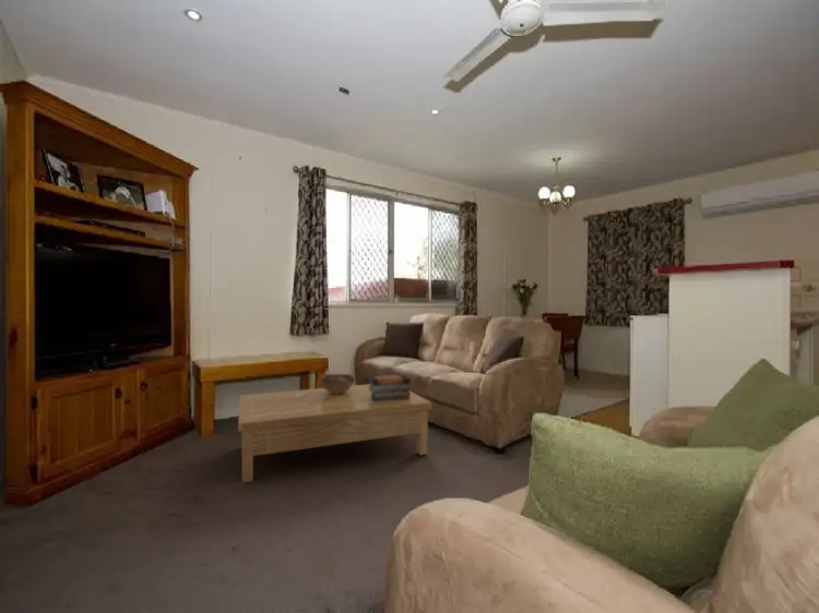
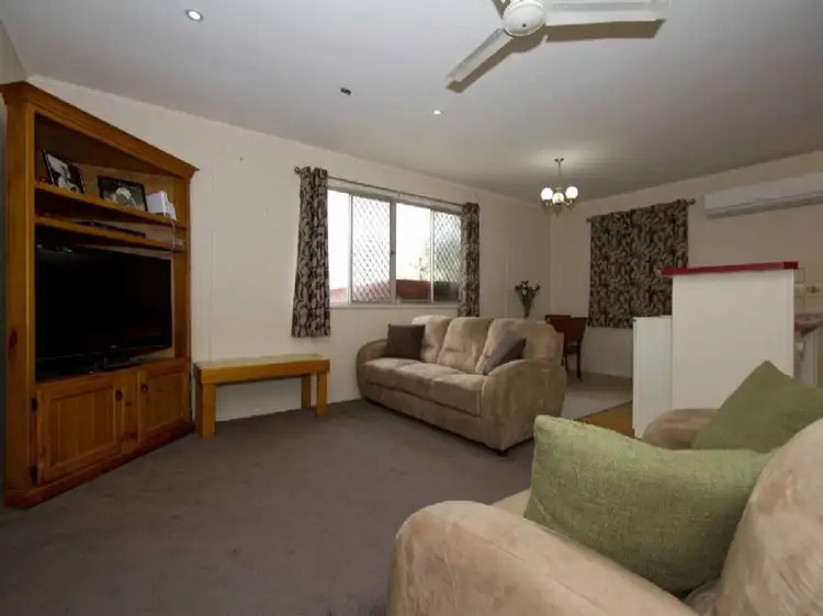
- coffee table (332, 423)
- decorative bowl (337, 383)
- book stack (389, 387)
